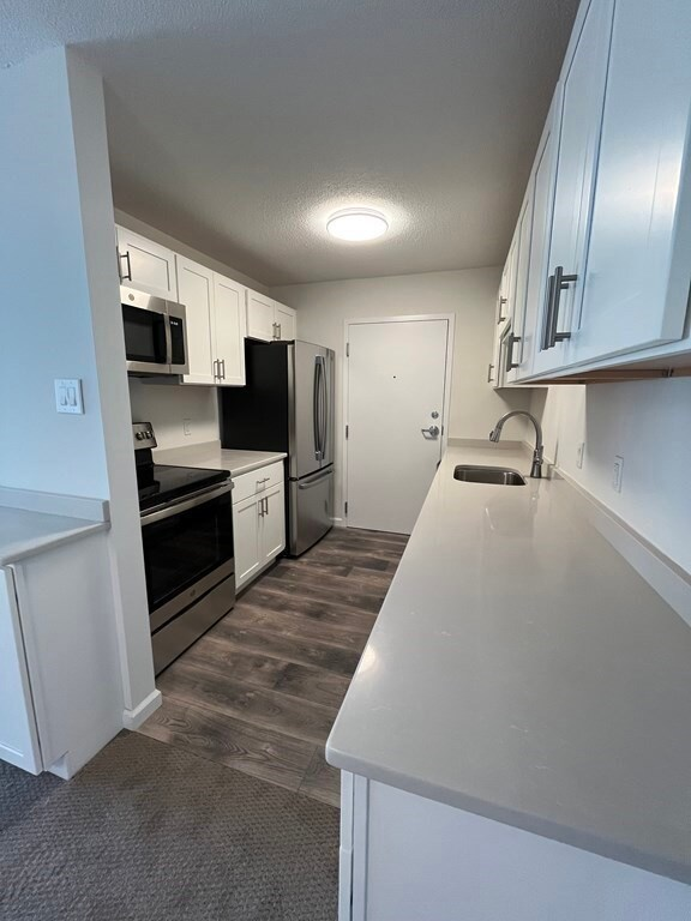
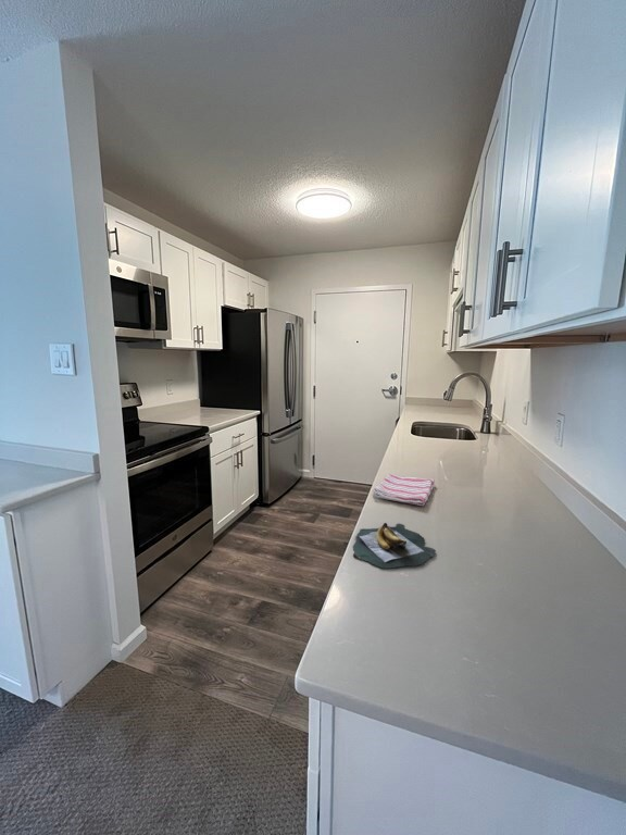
+ dish towel (404, 486)
+ banana bunch (390, 535)
